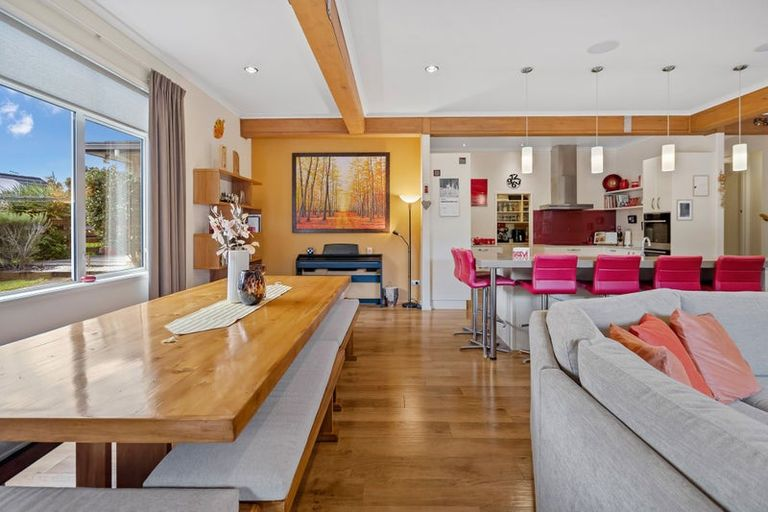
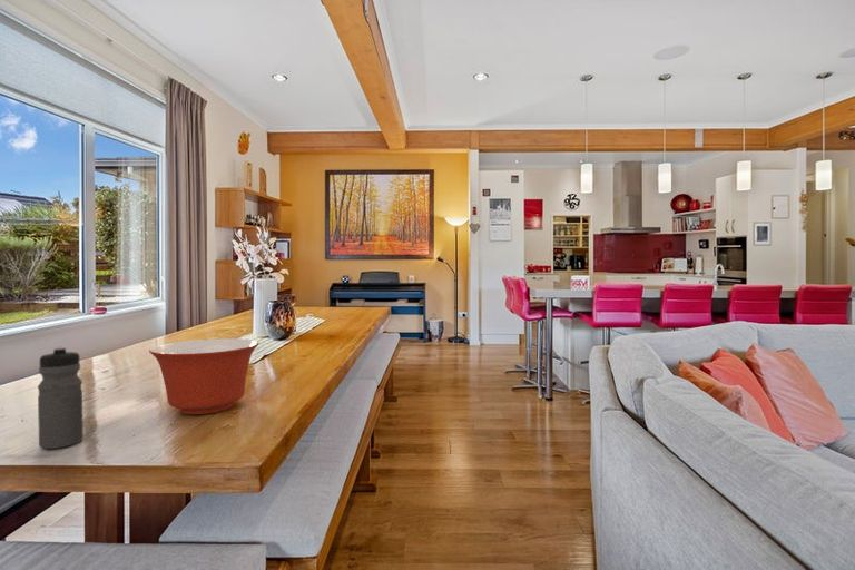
+ water bottle (60, 394)
+ mixing bowl (207, 375)
